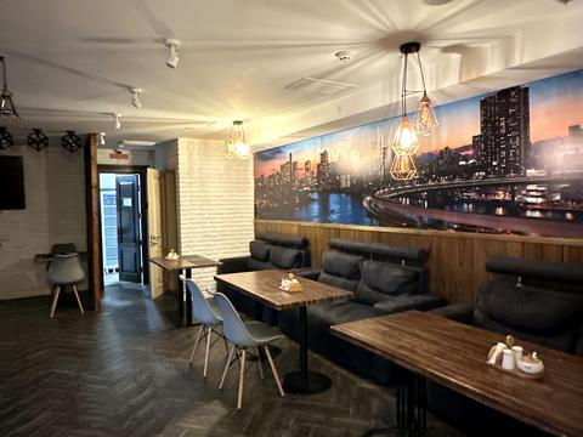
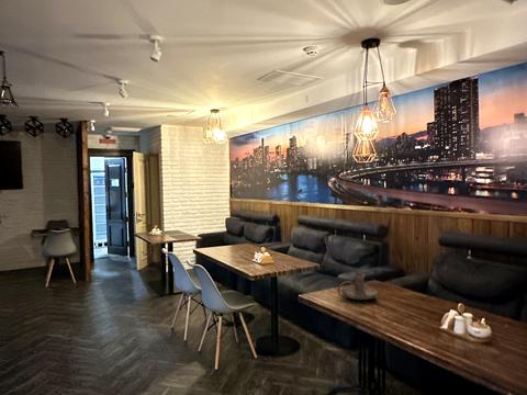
+ candle holder (356, 286)
